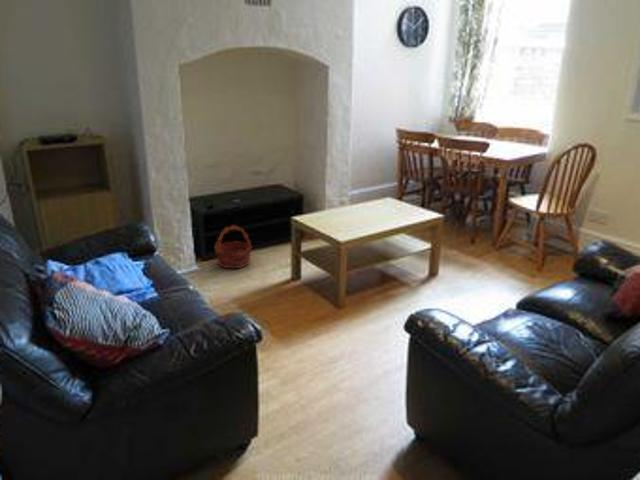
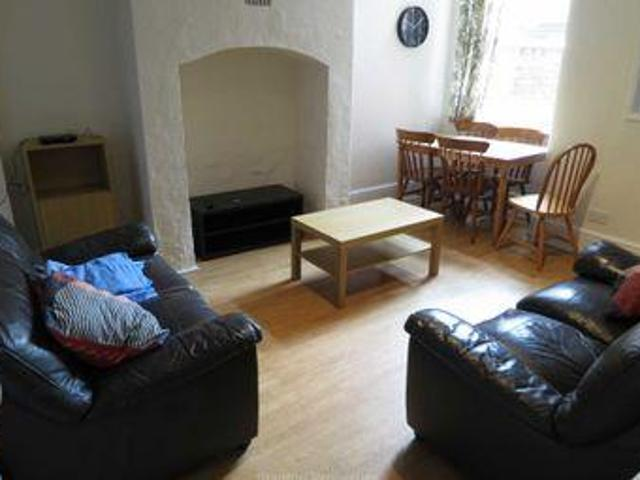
- basket (233, 245)
